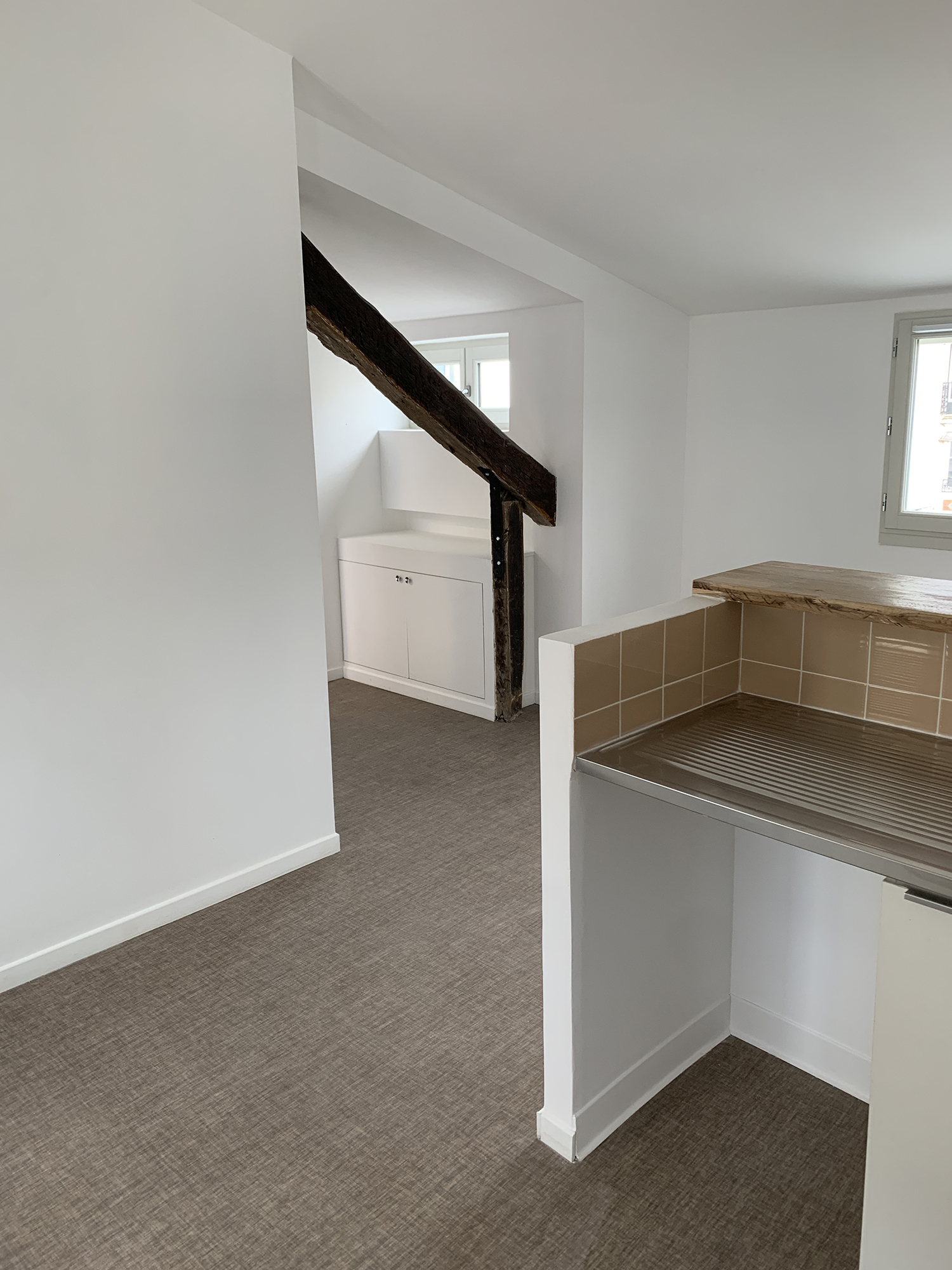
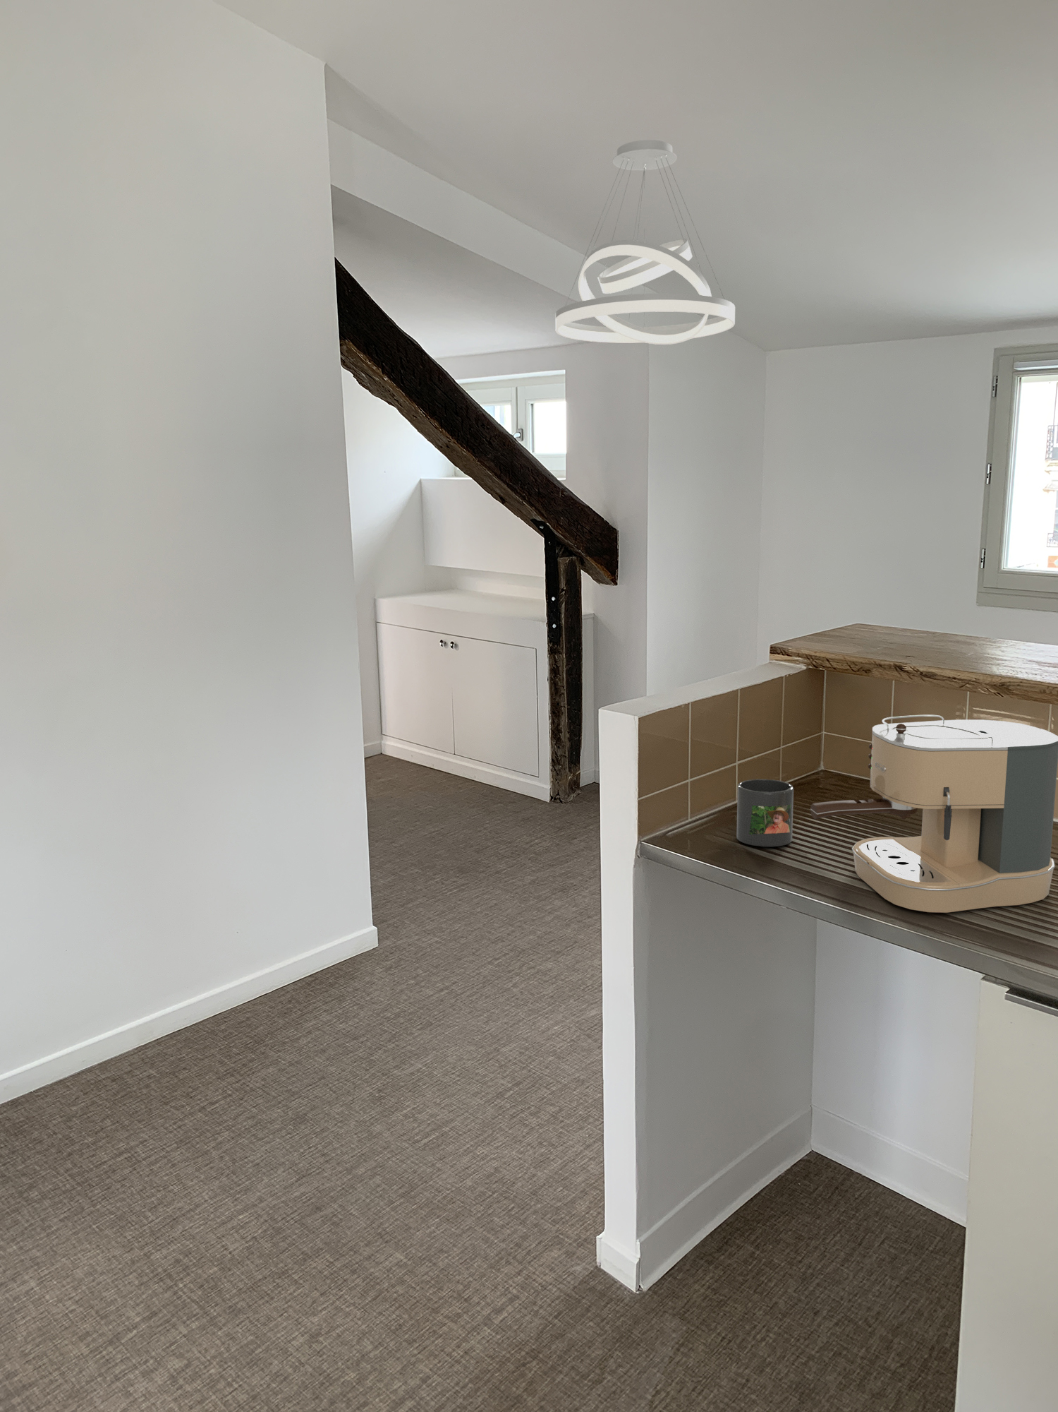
+ mug (761, 809)
+ coffee maker (930, 804)
+ pendant light (643, 245)
